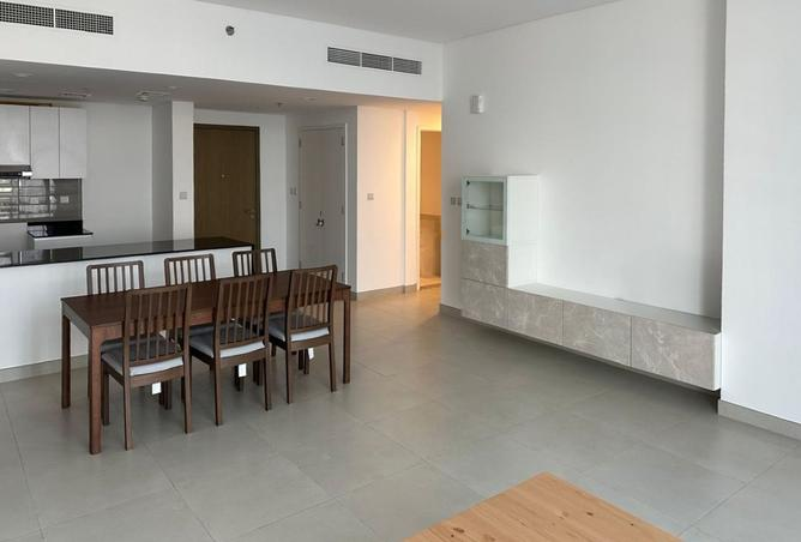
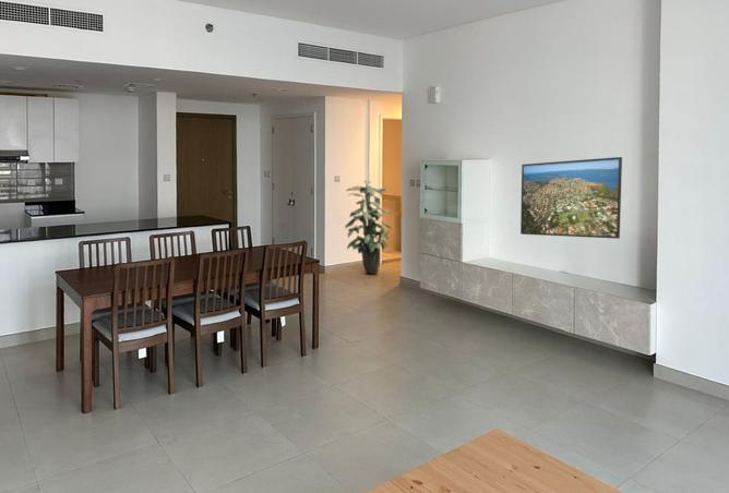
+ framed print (566, 199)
+ indoor plant (368, 227)
